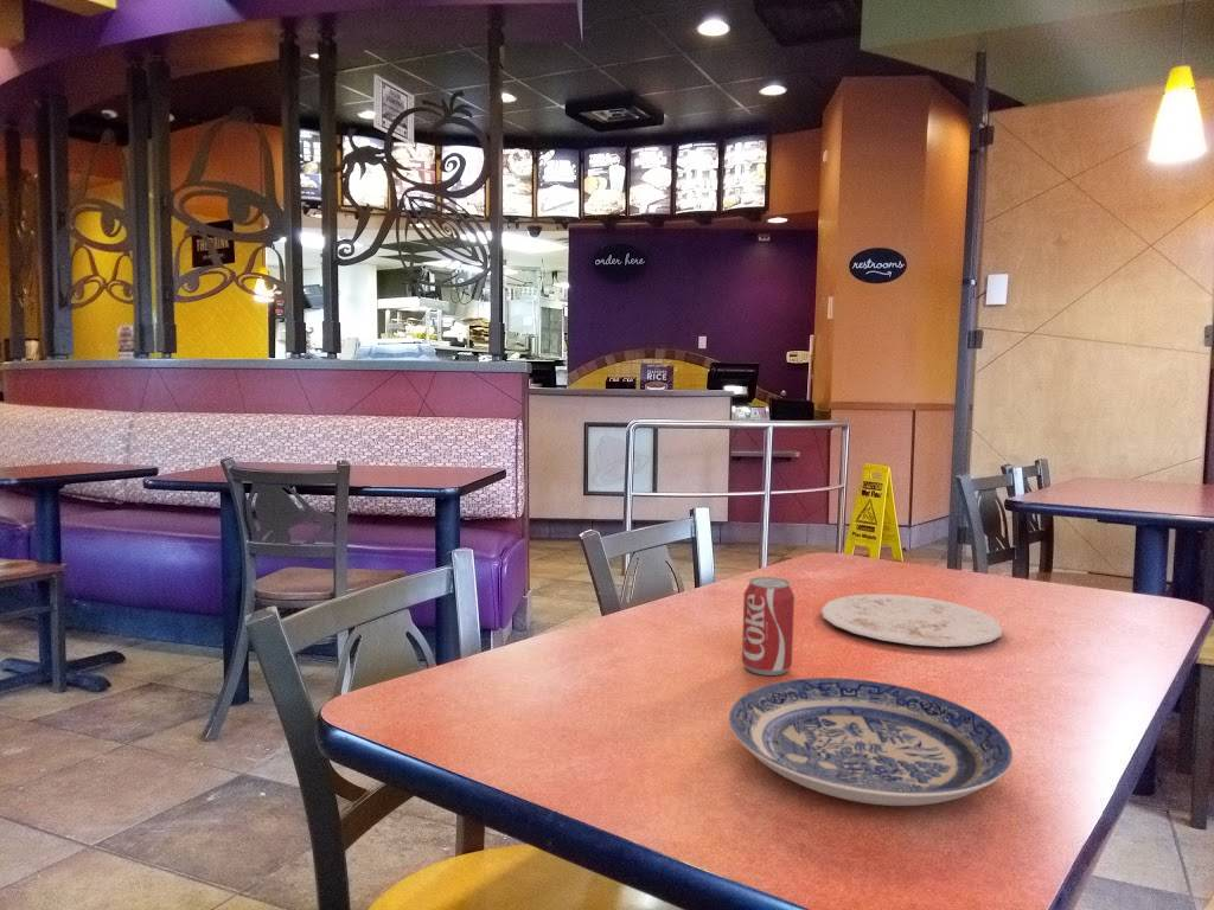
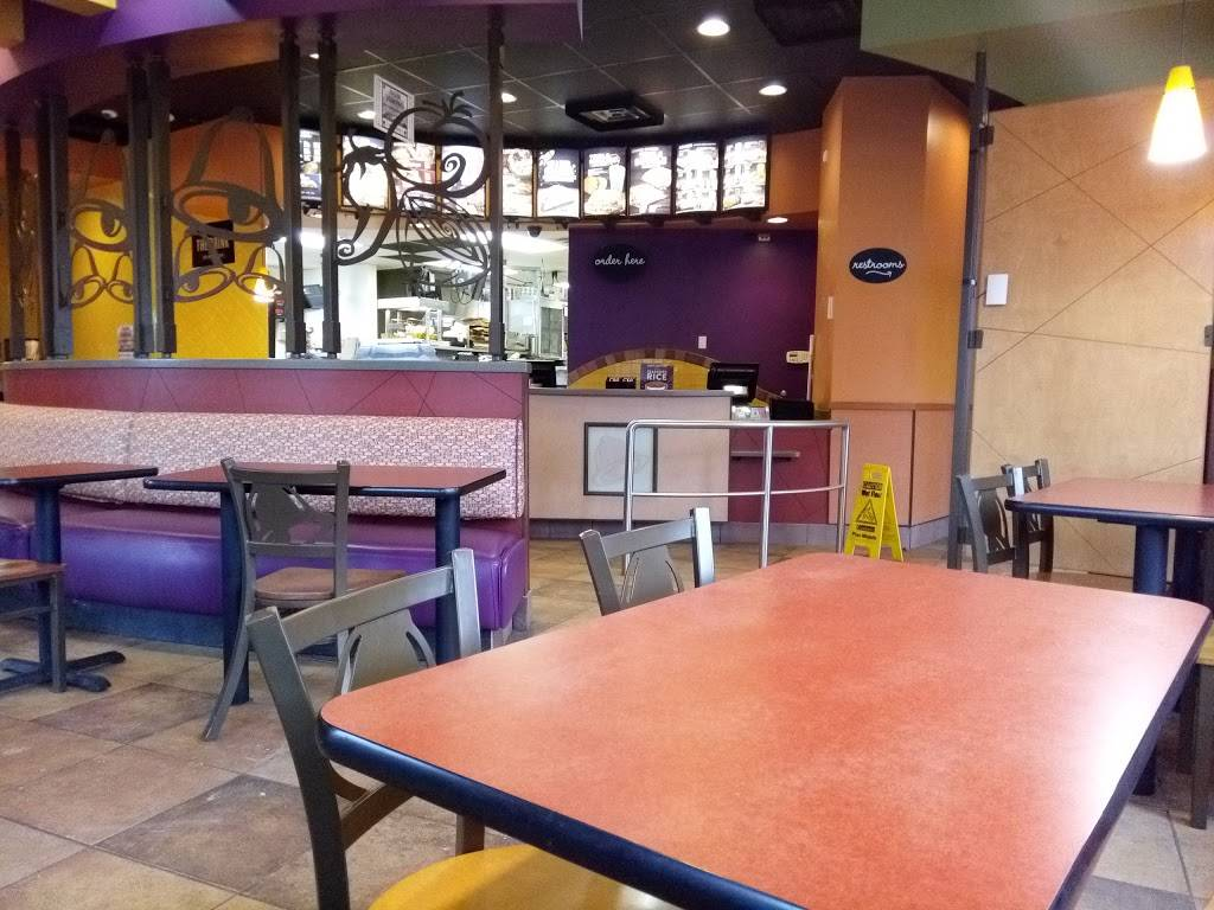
- plate (863, 744)
- plate (908, 620)
- beverage can (767, 624)
